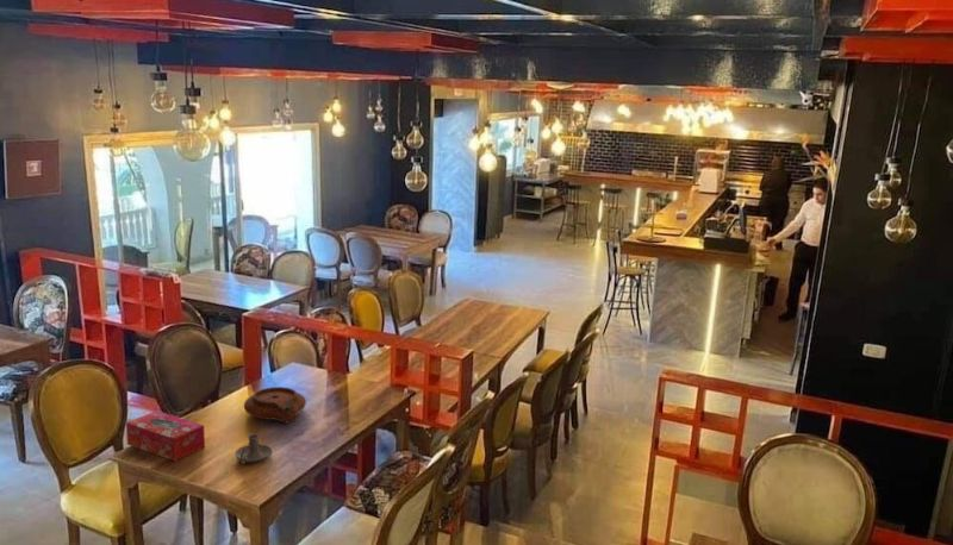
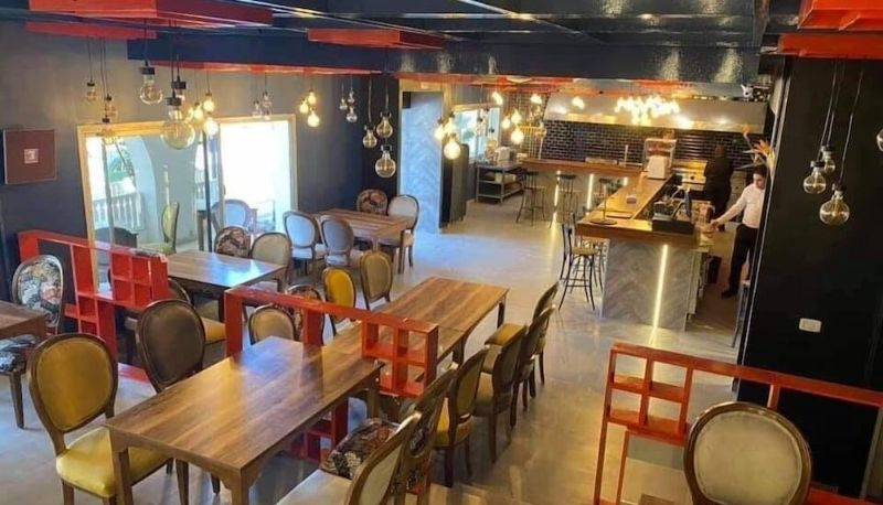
- candle holder (251, 447)
- plate (274, 405)
- tissue box (166, 434)
